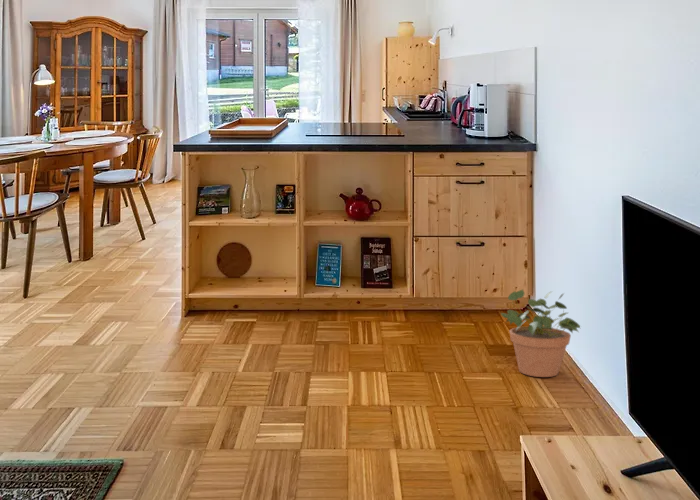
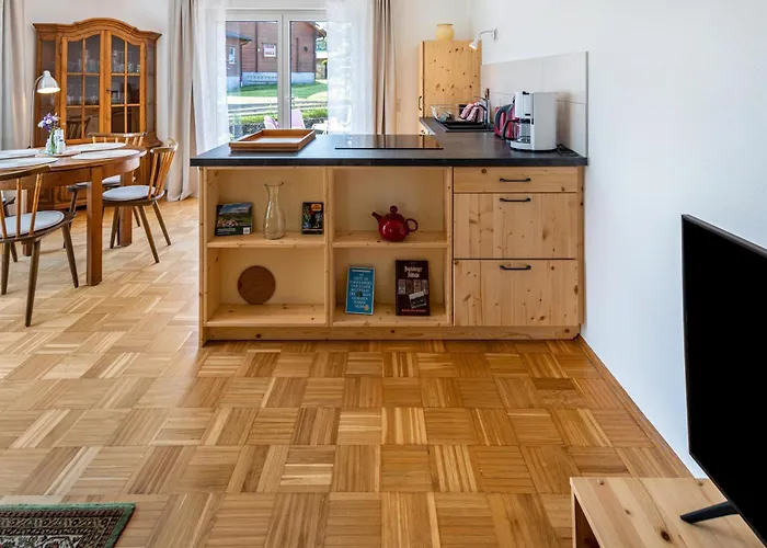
- potted plant (543, 334)
